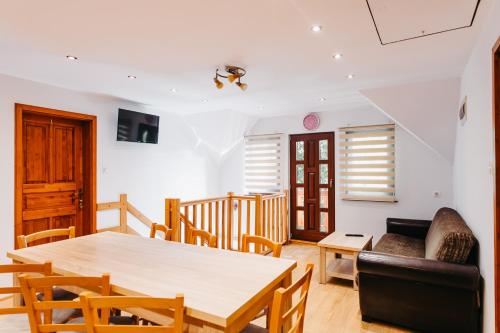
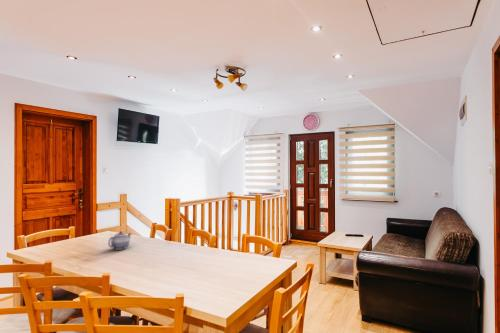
+ teapot (120, 239)
